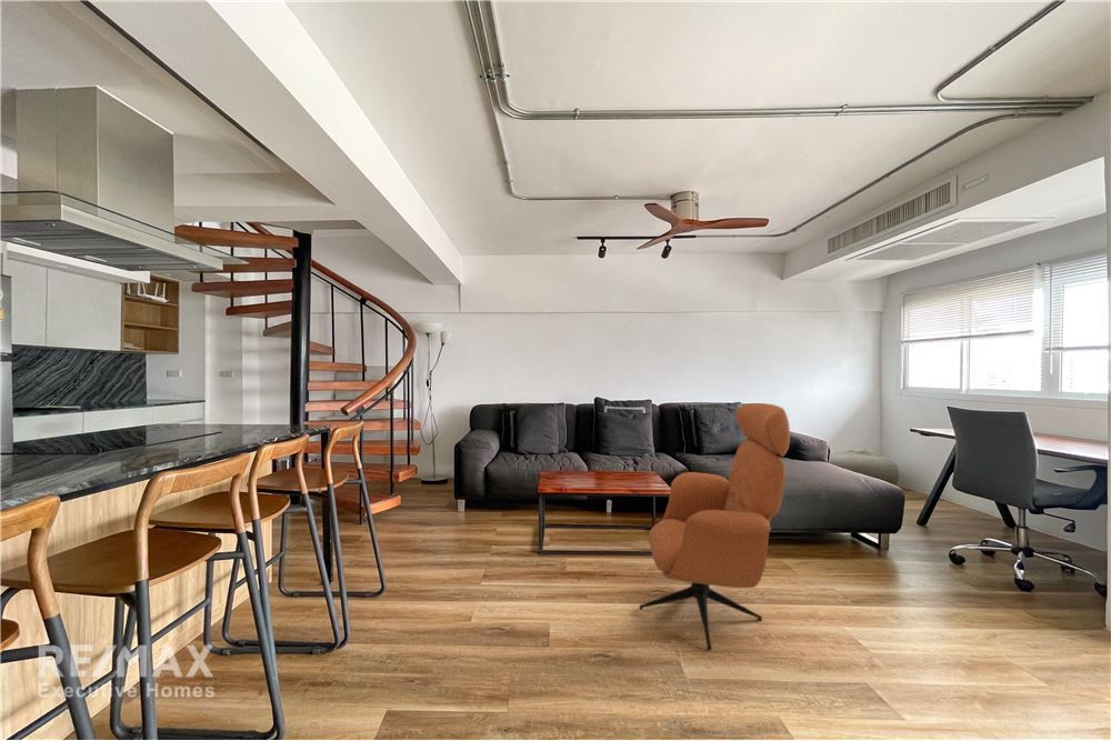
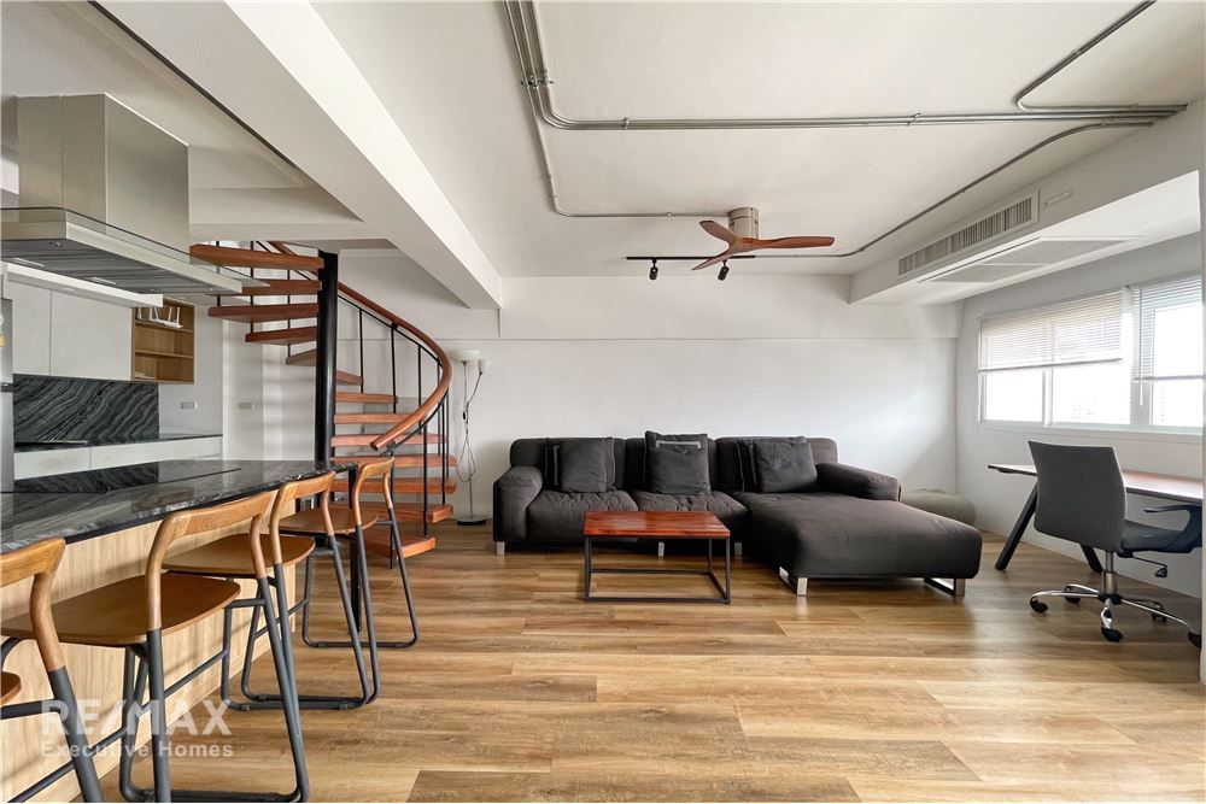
- armchair (708, 510)
